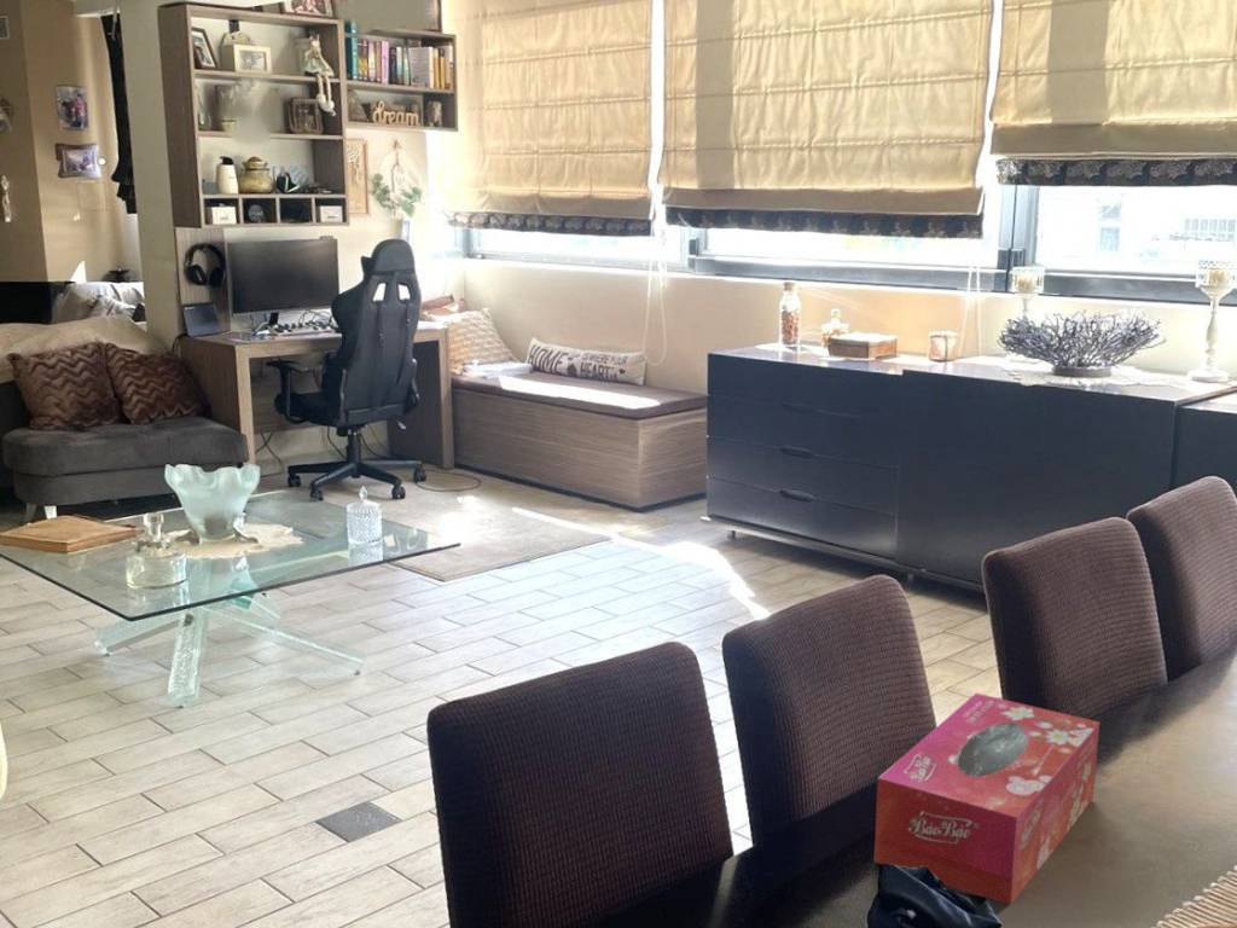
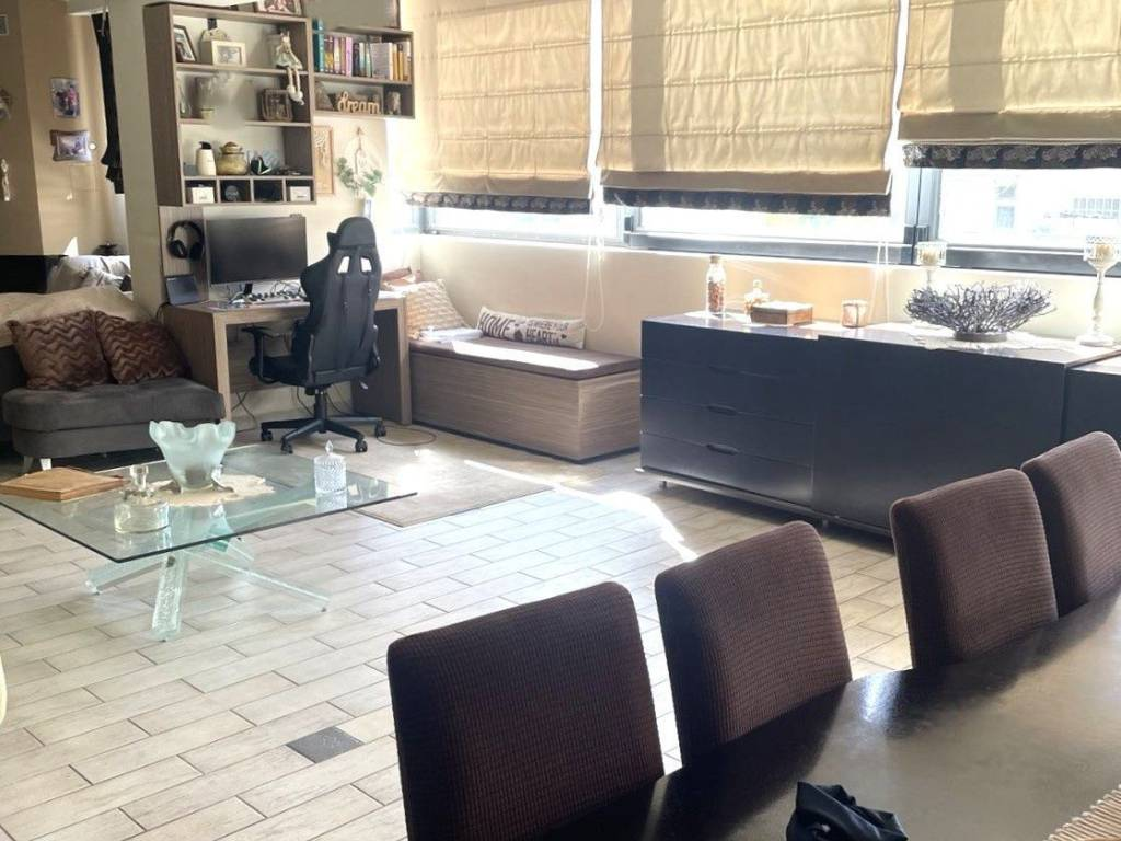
- tissue box (991, 789)
